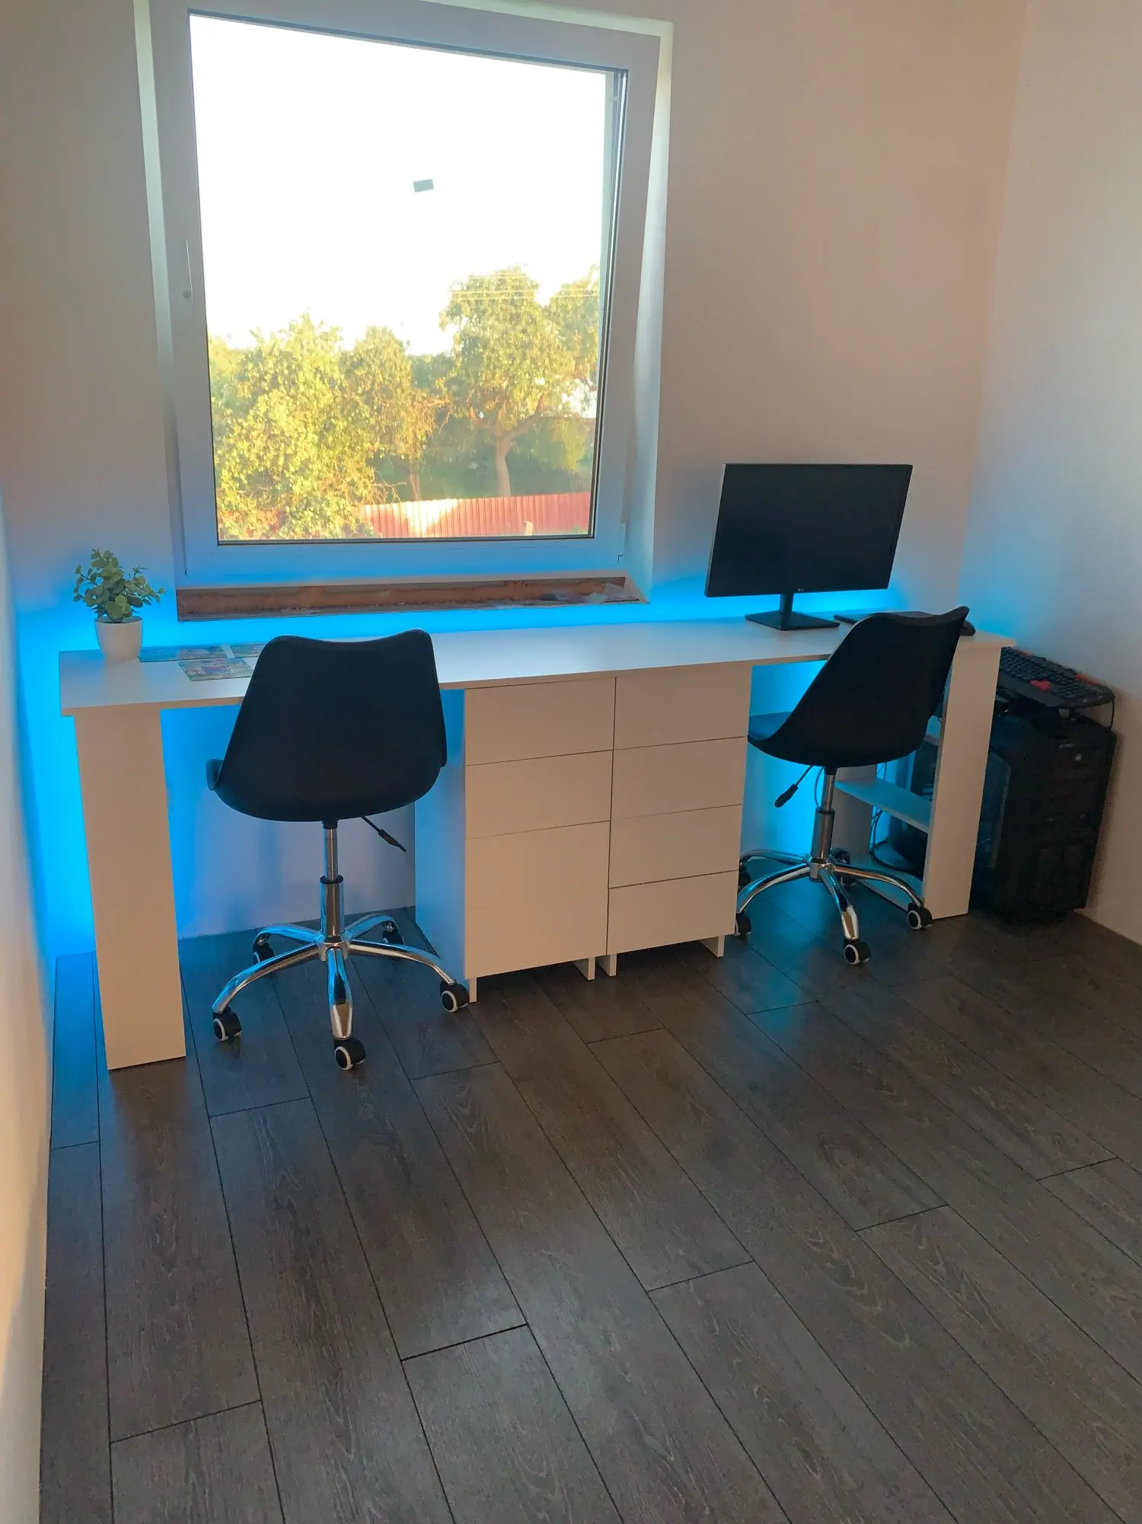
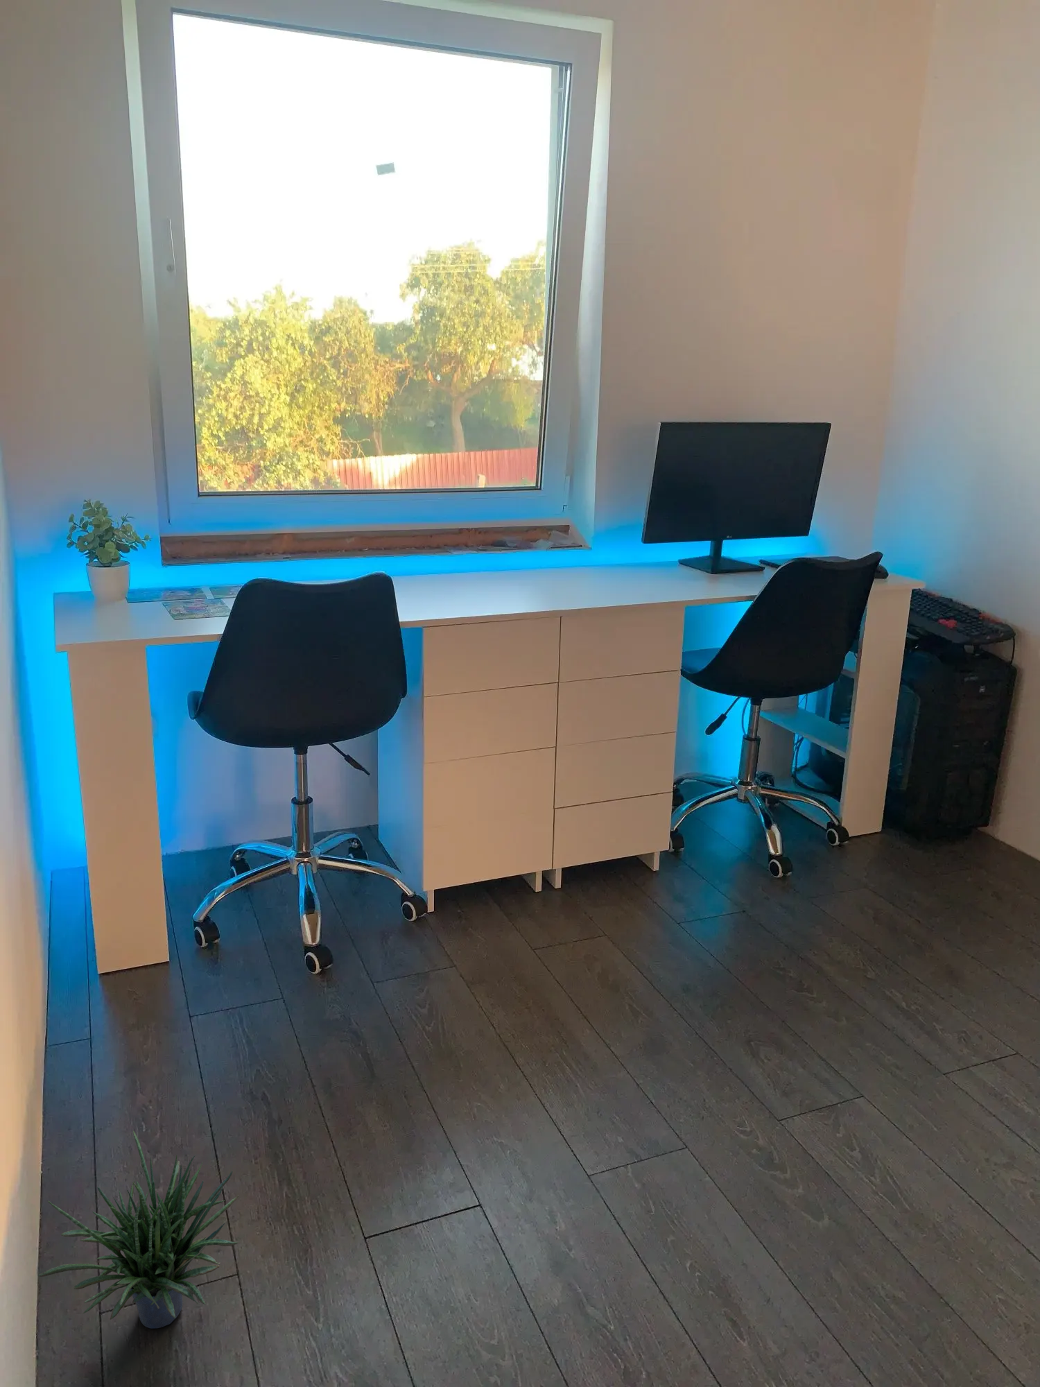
+ potted plant (142, 1235)
